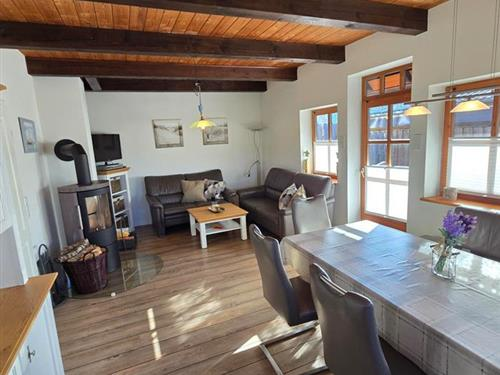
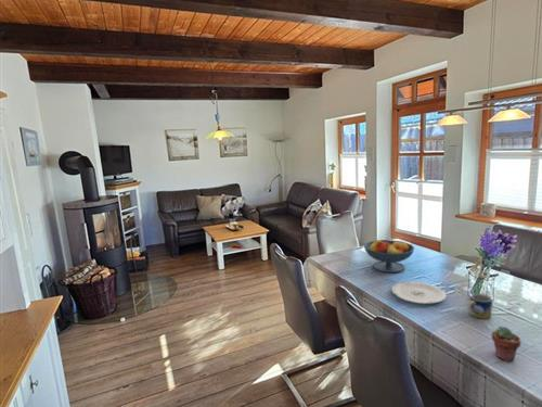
+ mug (477, 306)
+ plate (417, 293)
+ fruit bowl (388, 253)
+ potted succulent (505, 342)
